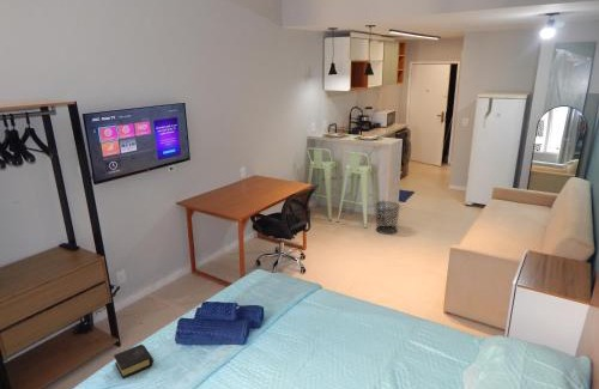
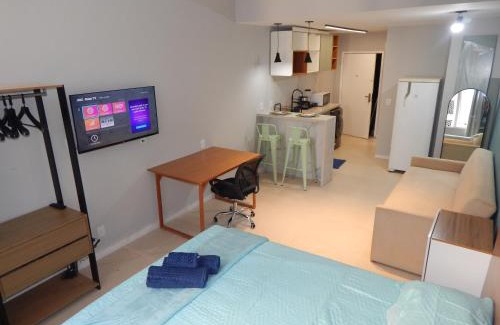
- book (134, 359)
- waste bin (386, 217)
